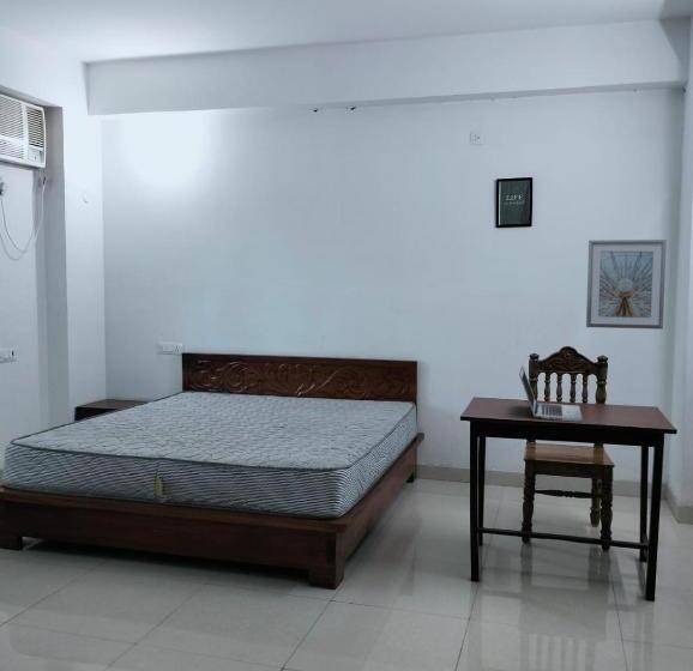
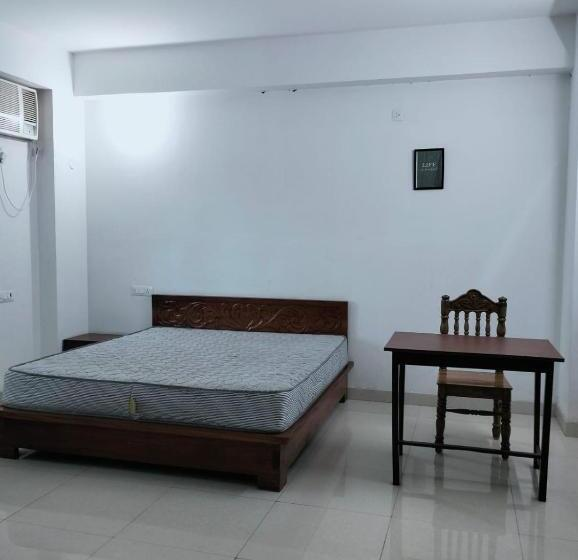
- laptop (550, 404)
- picture frame (625, 284)
